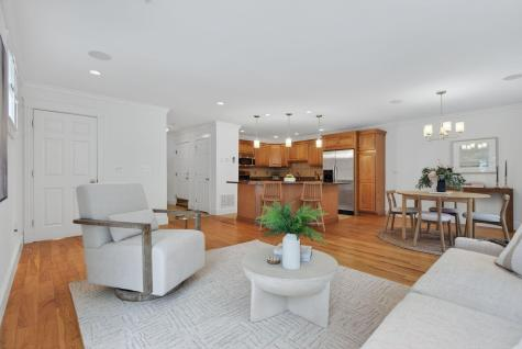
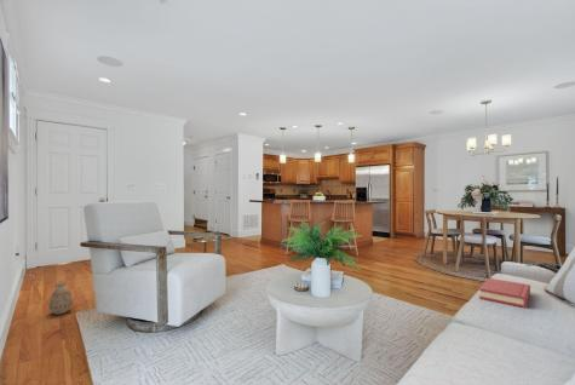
+ hardback book (505, 291)
+ vase (61, 298)
